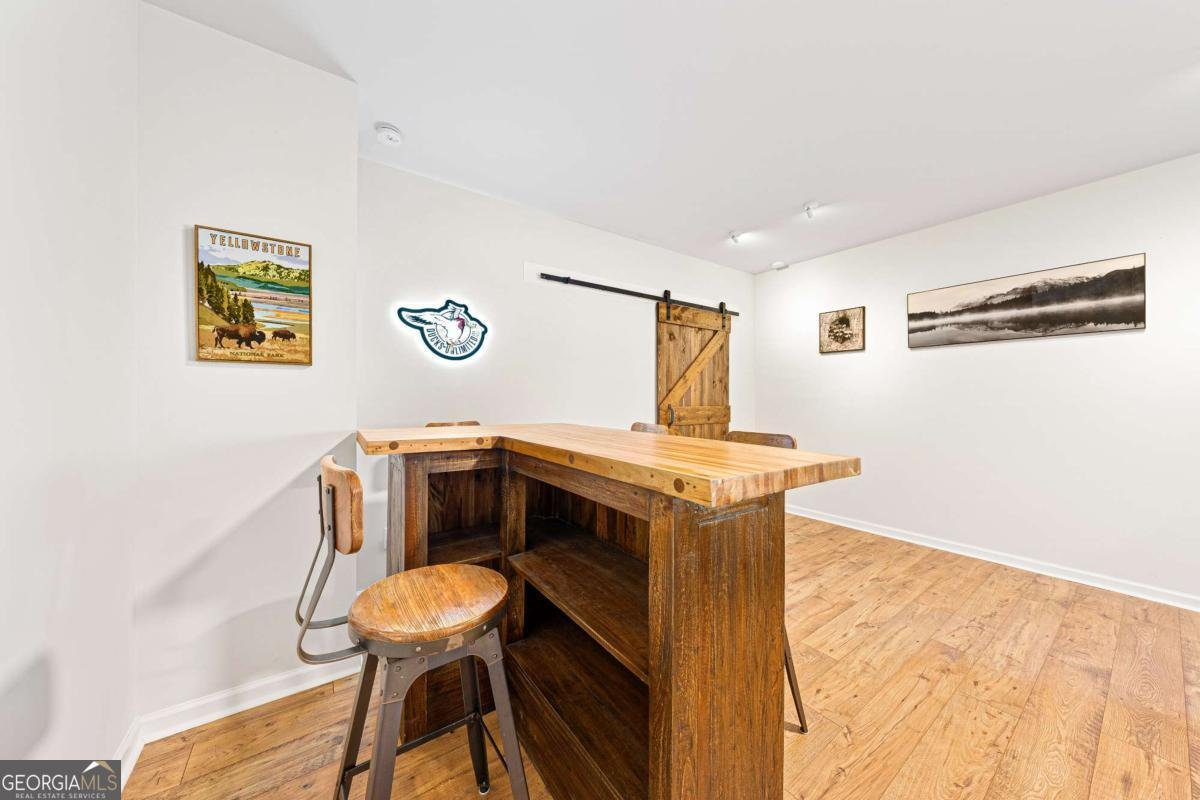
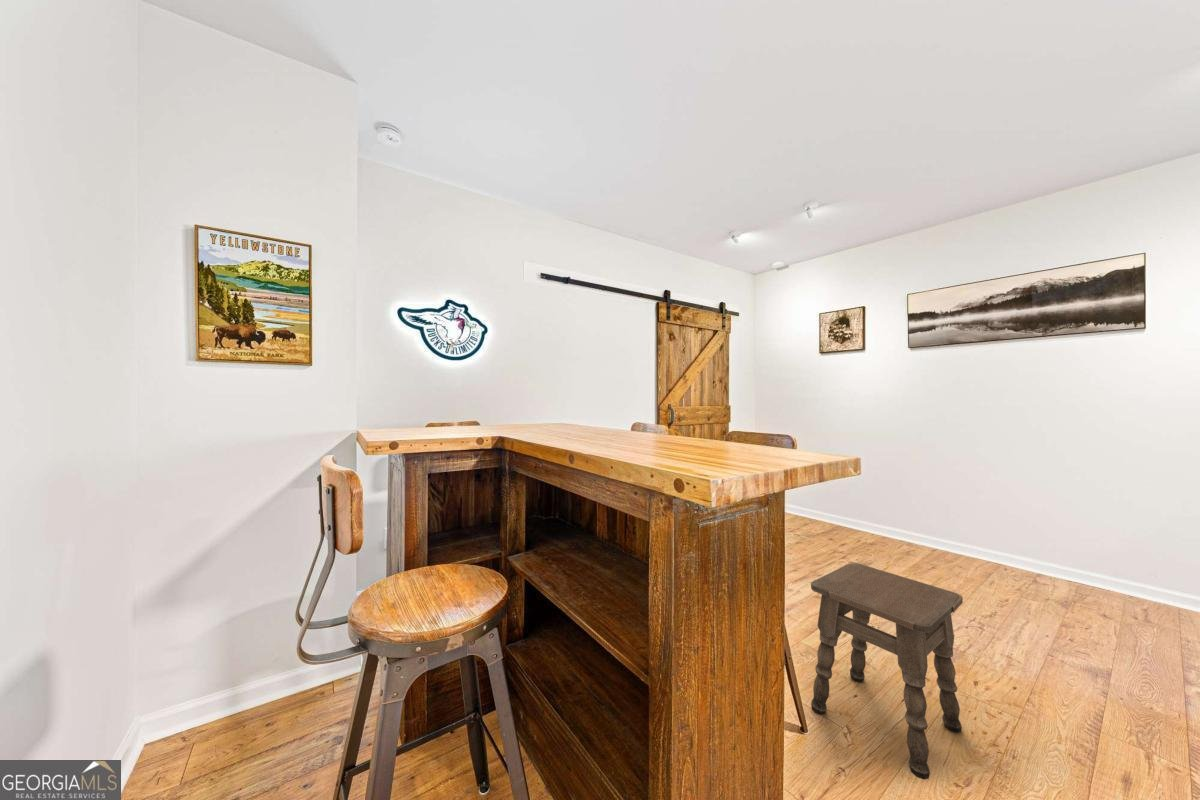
+ side table (884, 649)
